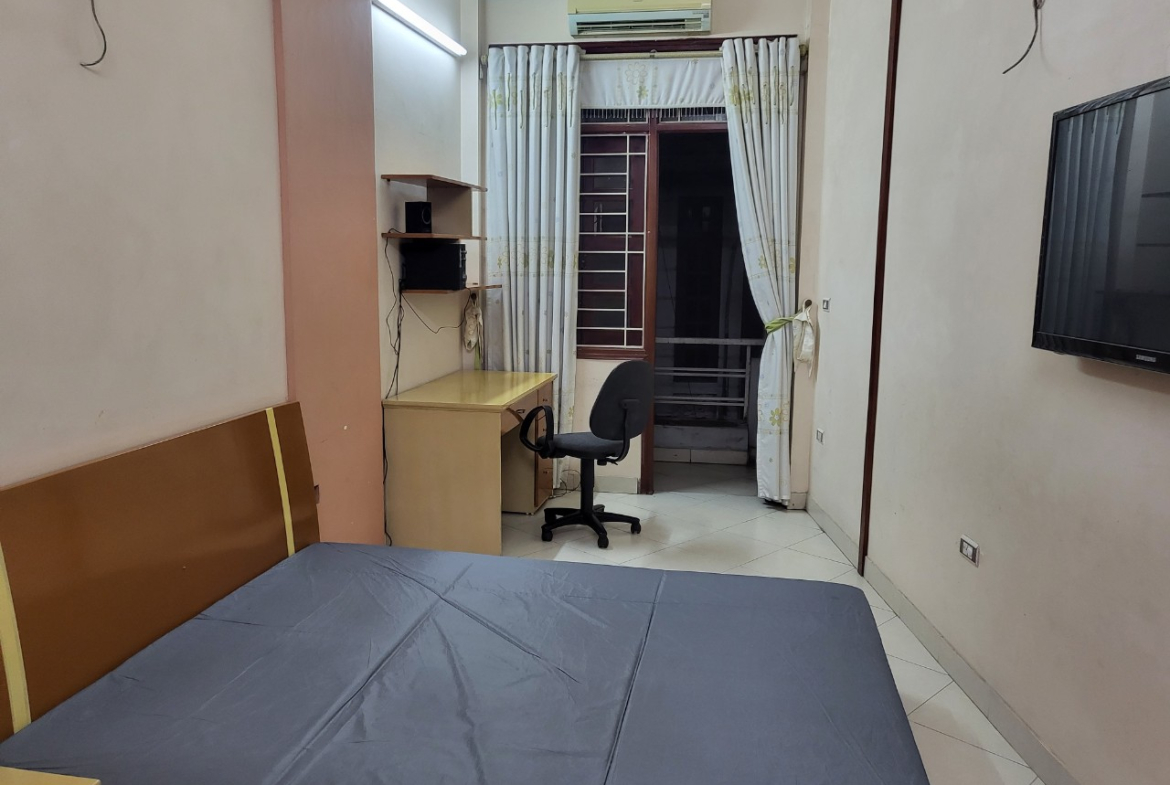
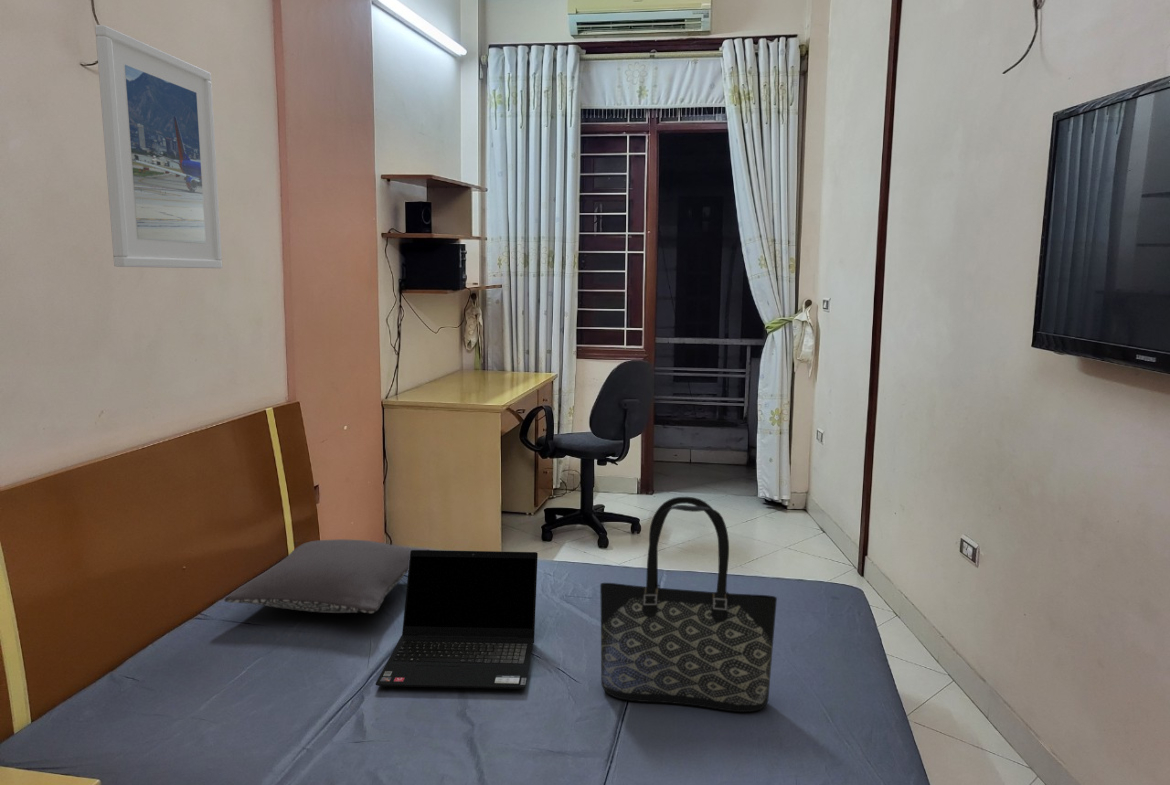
+ tote bag (686, 600)
+ laptop computer (463, 615)
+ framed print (166, 161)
+ pillow (335, 574)
